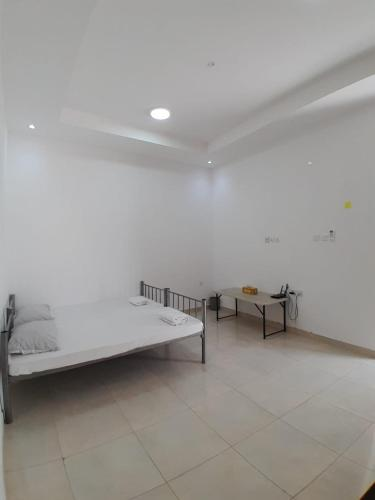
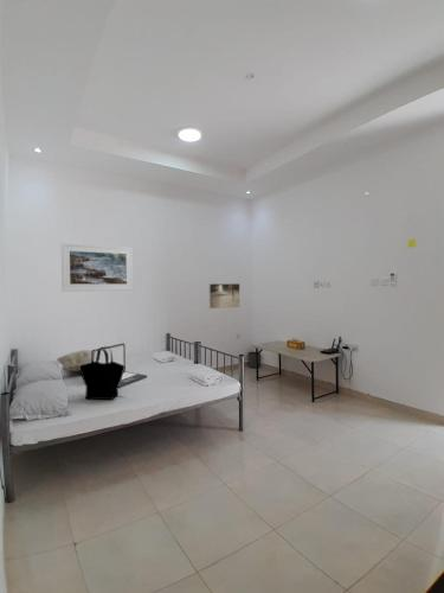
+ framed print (98, 268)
+ decorative pillow (83, 361)
+ tote bag (102, 372)
+ laptop (120, 363)
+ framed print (224, 295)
